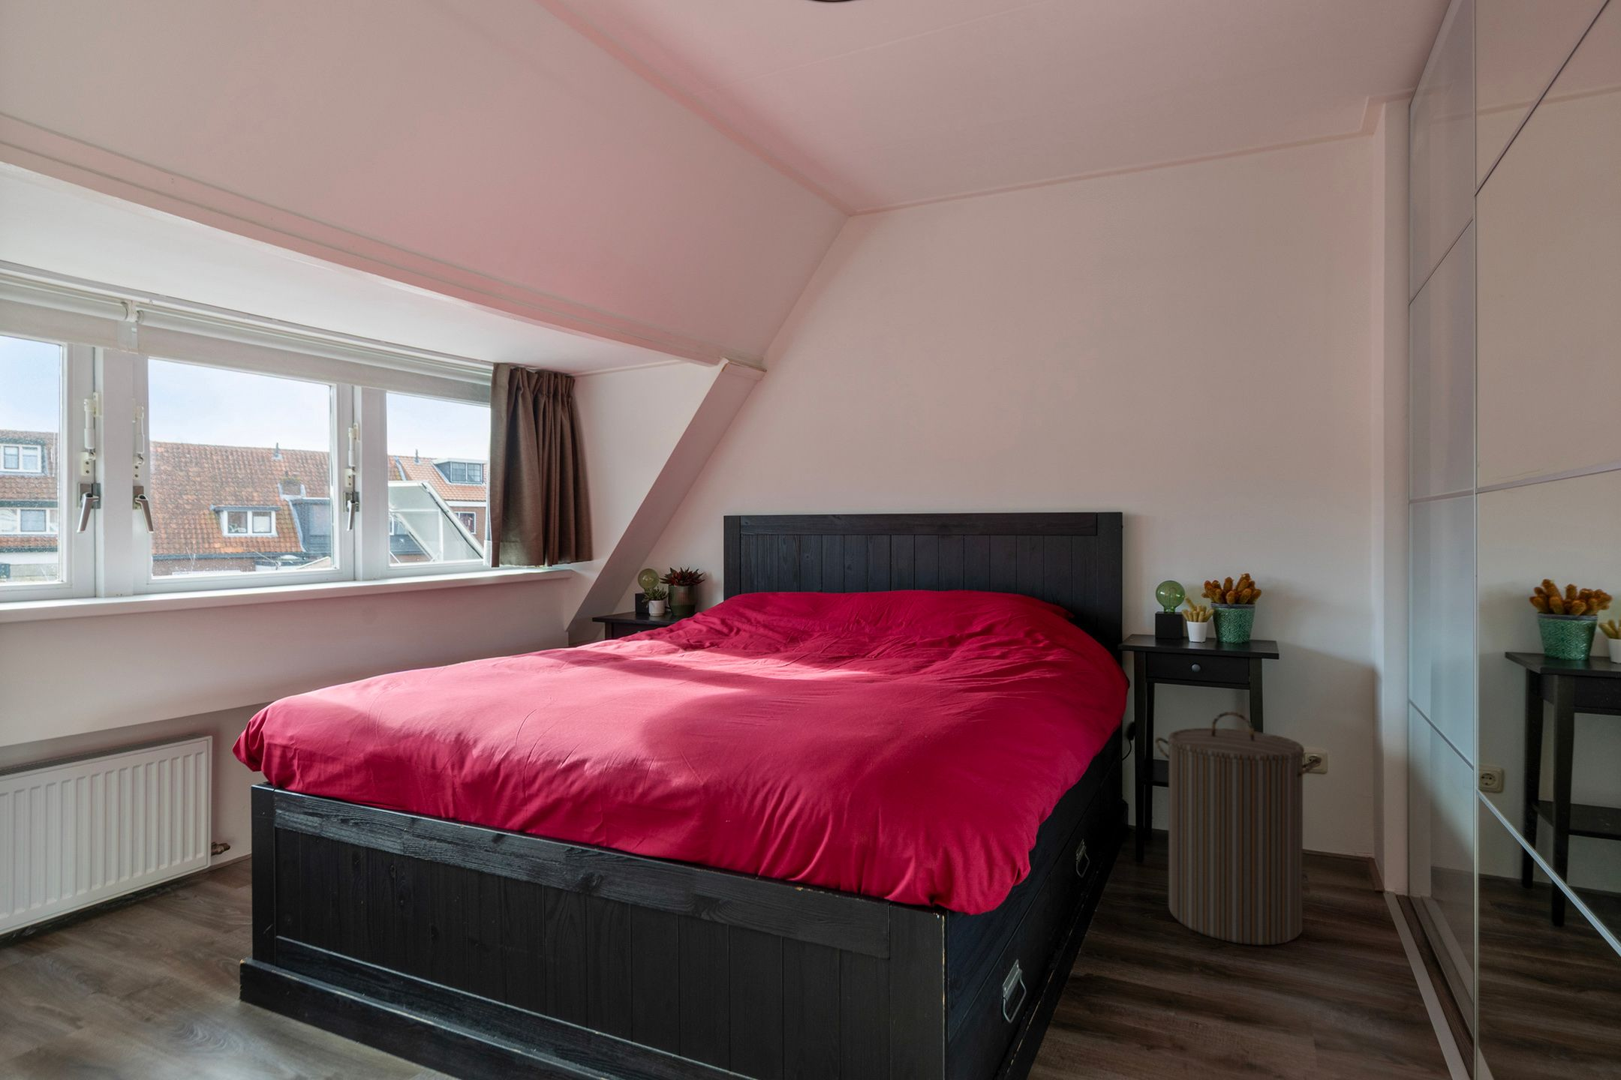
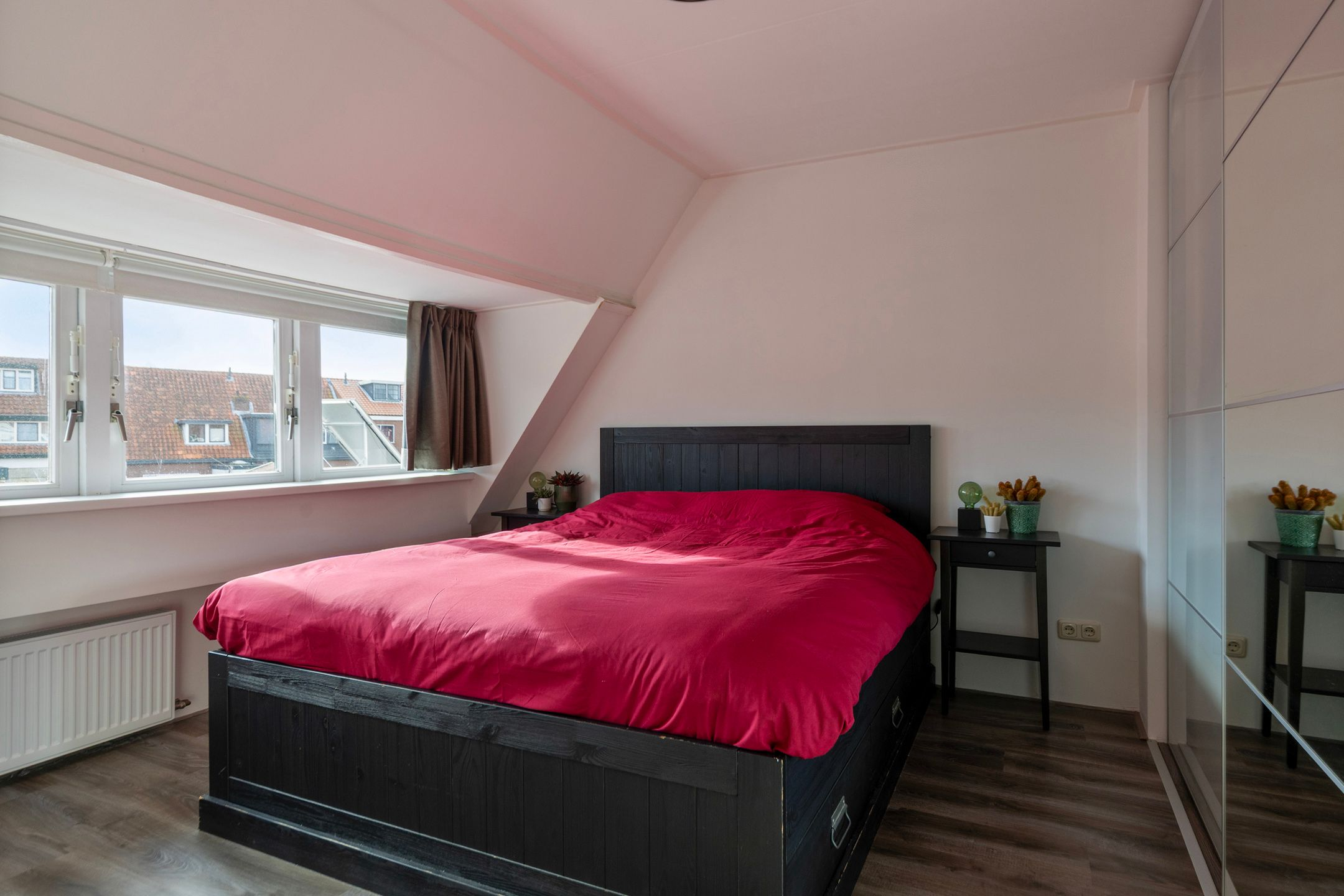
- laundry hamper (1234, 815)
